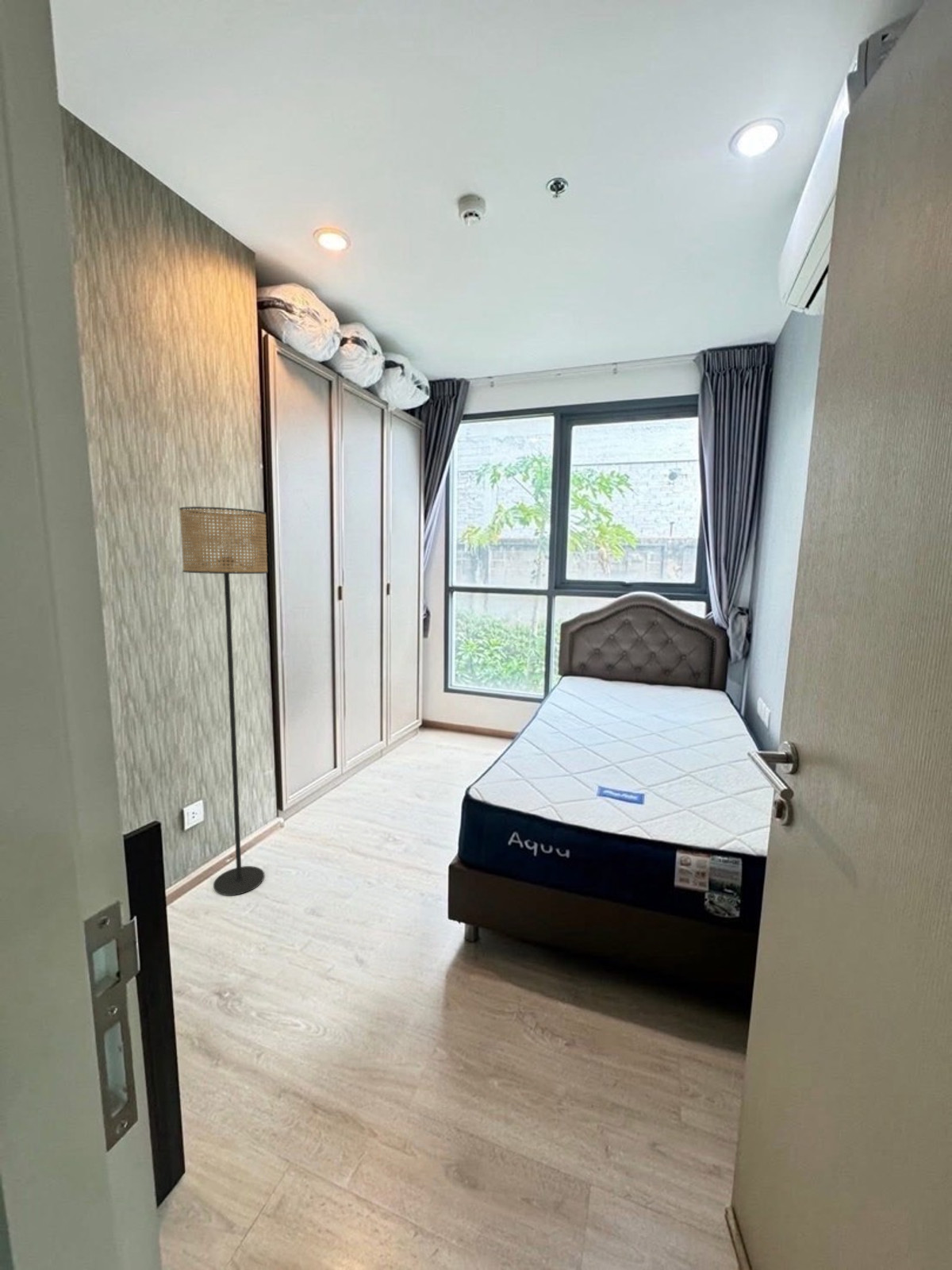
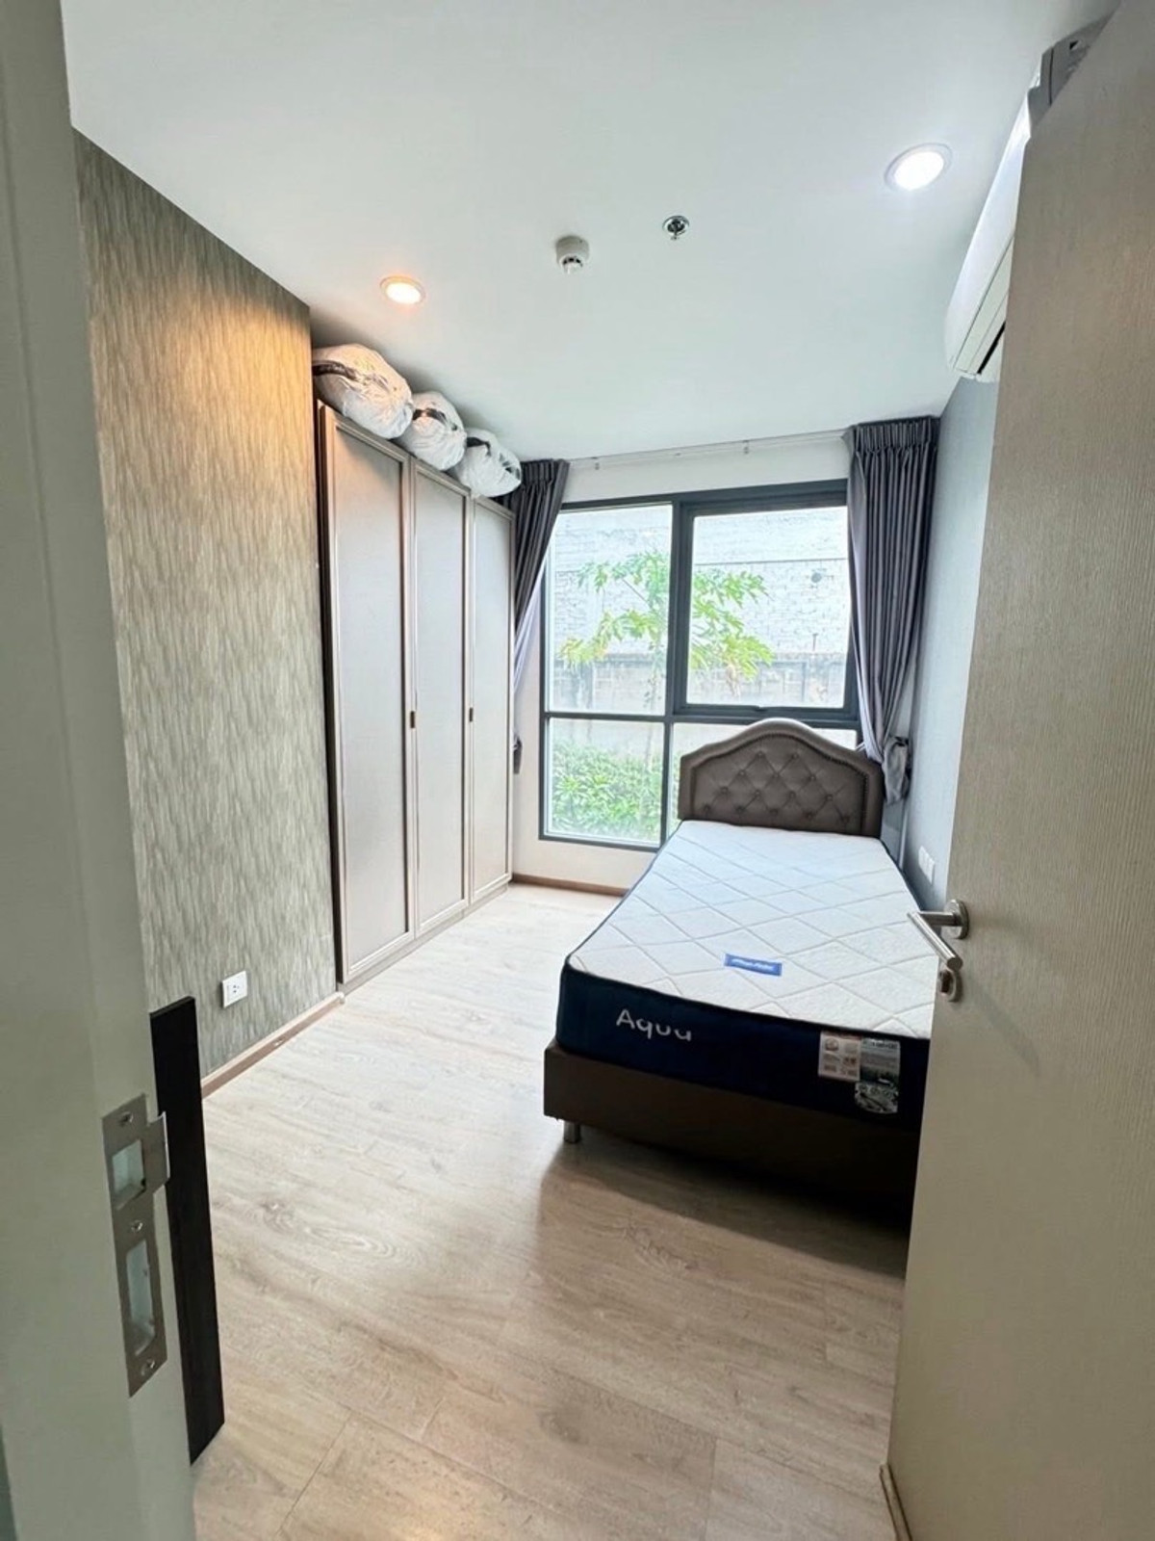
- floor lamp (232, 705)
